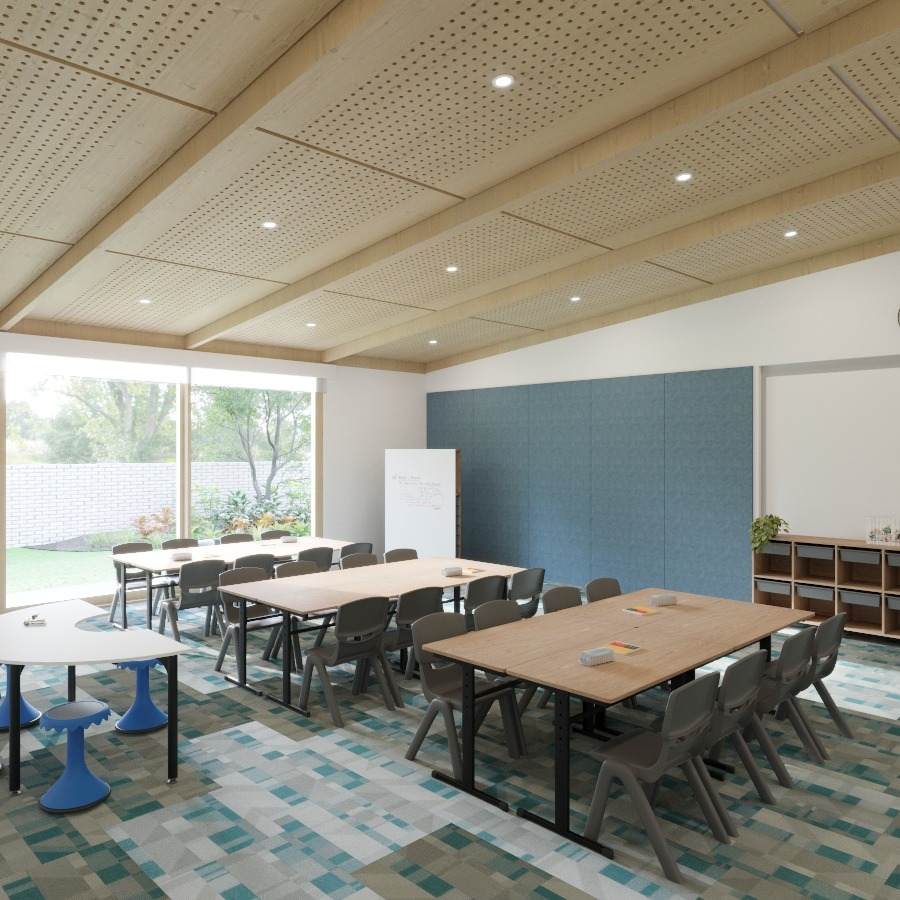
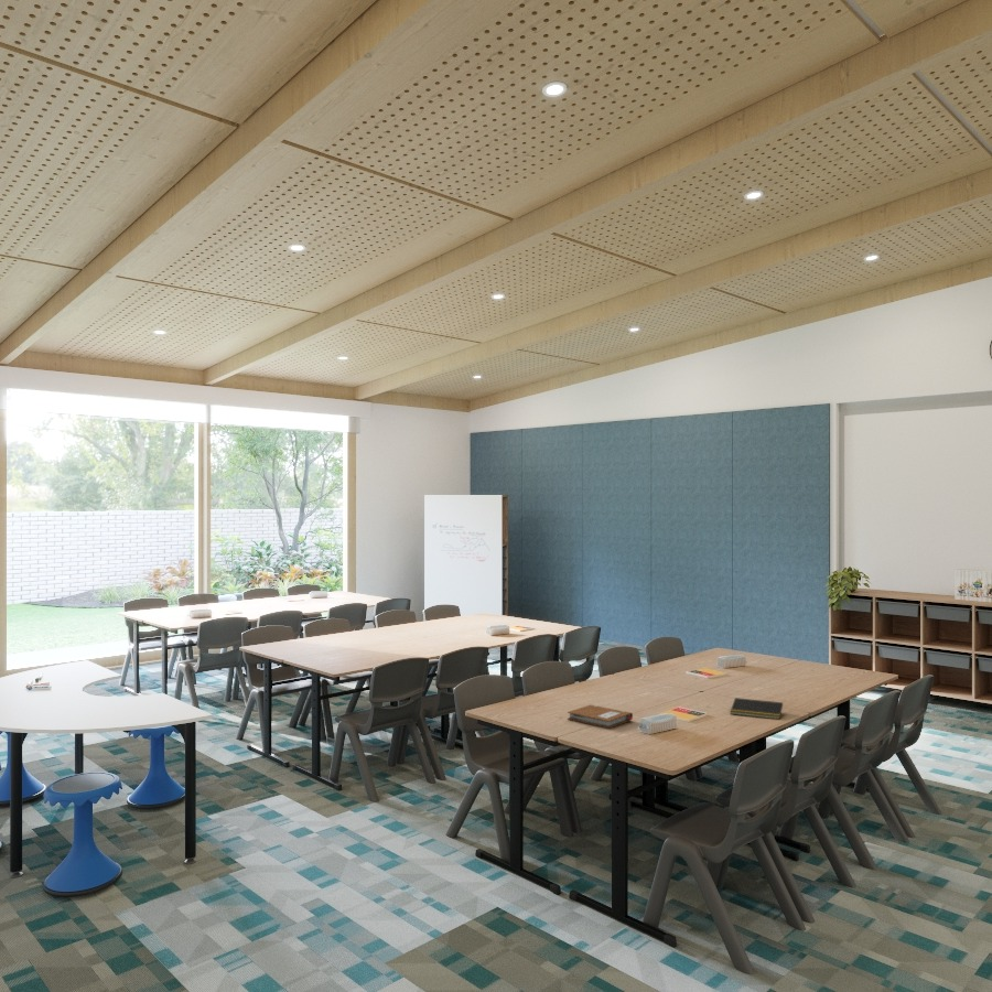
+ notepad (756, 708)
+ notebook (601, 715)
